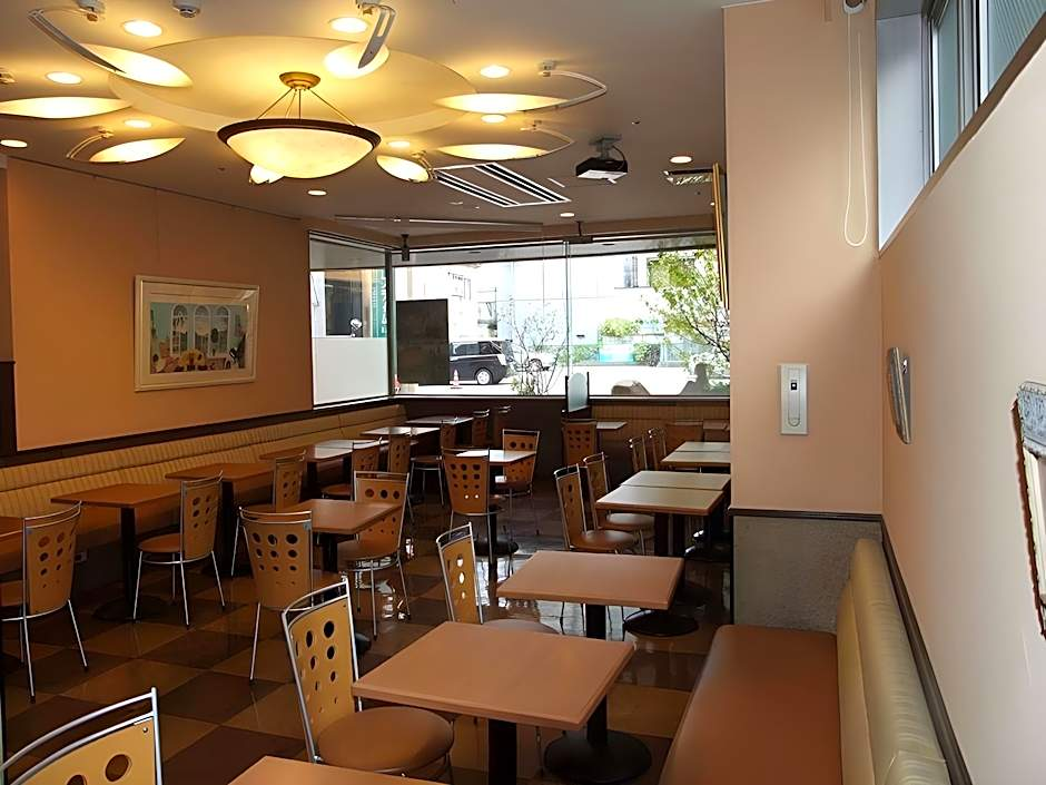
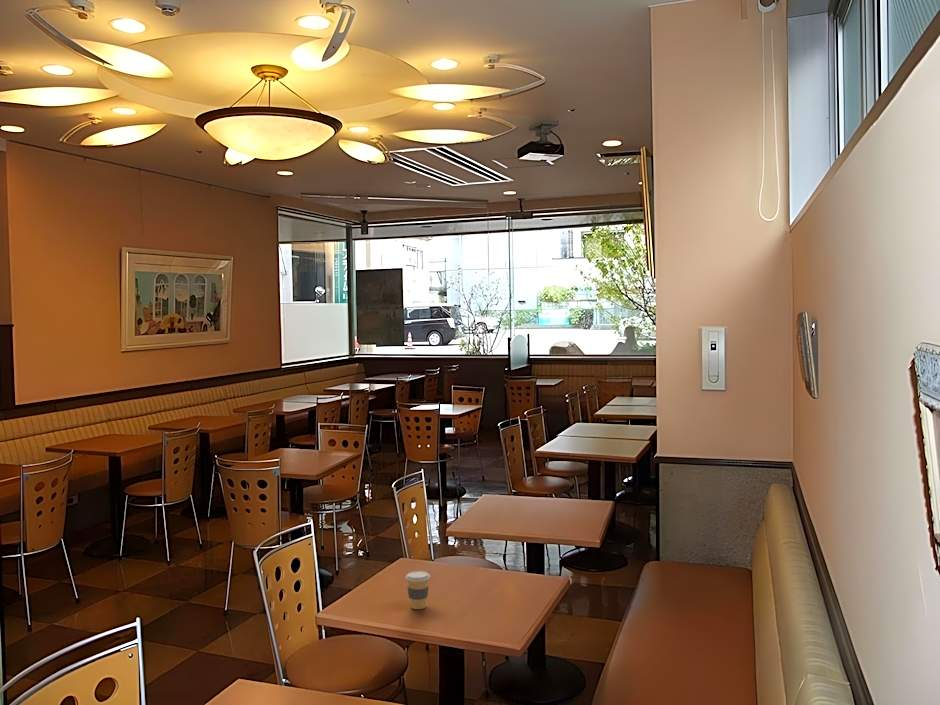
+ coffee cup (418, 590)
